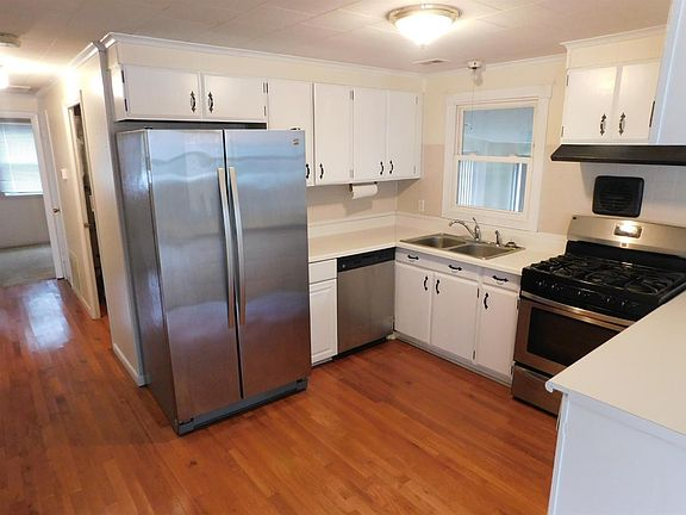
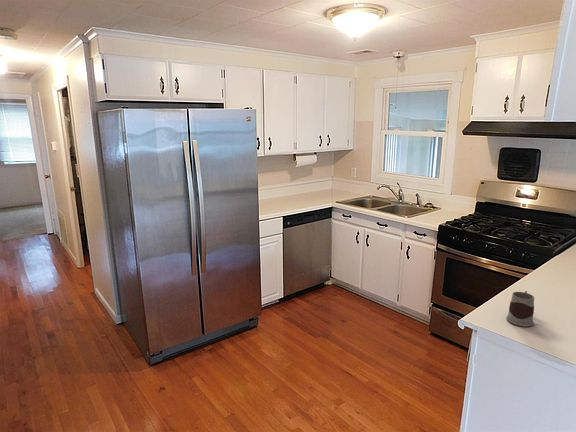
+ mug (522, 306)
